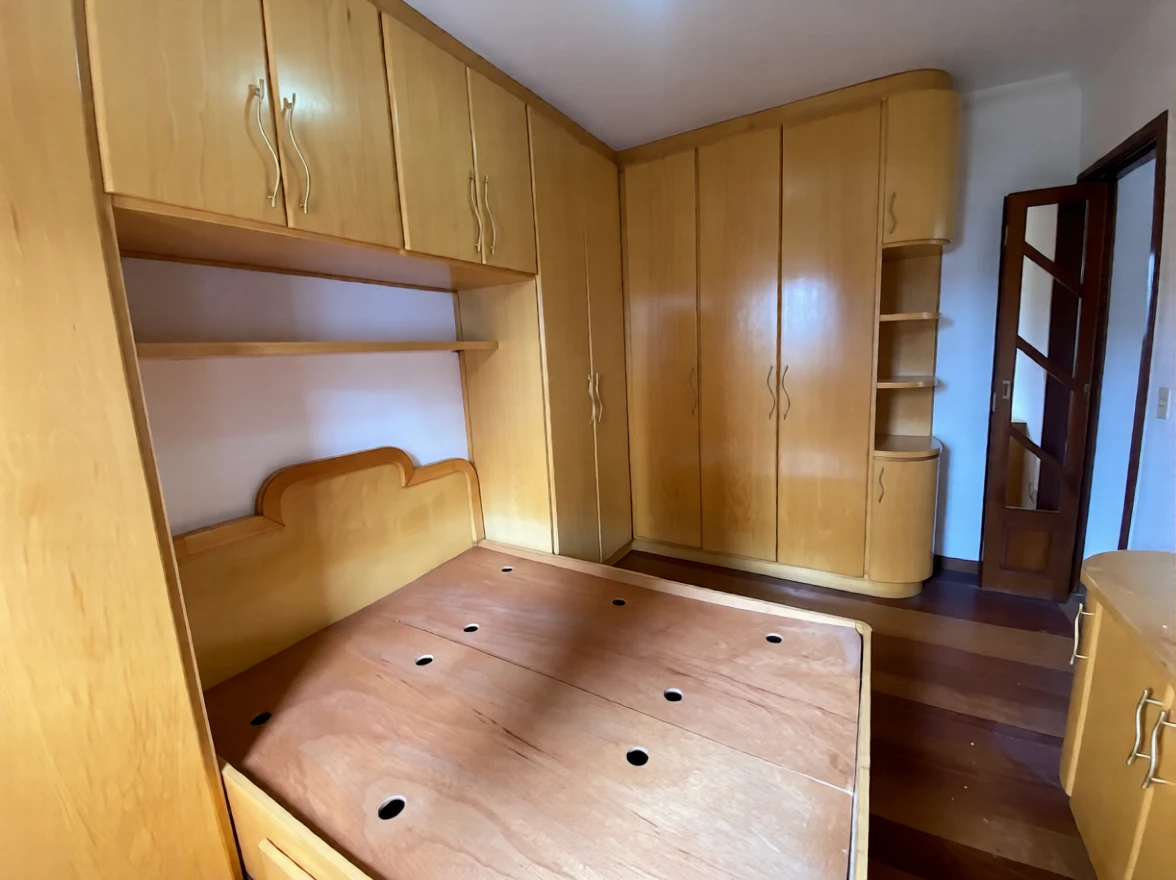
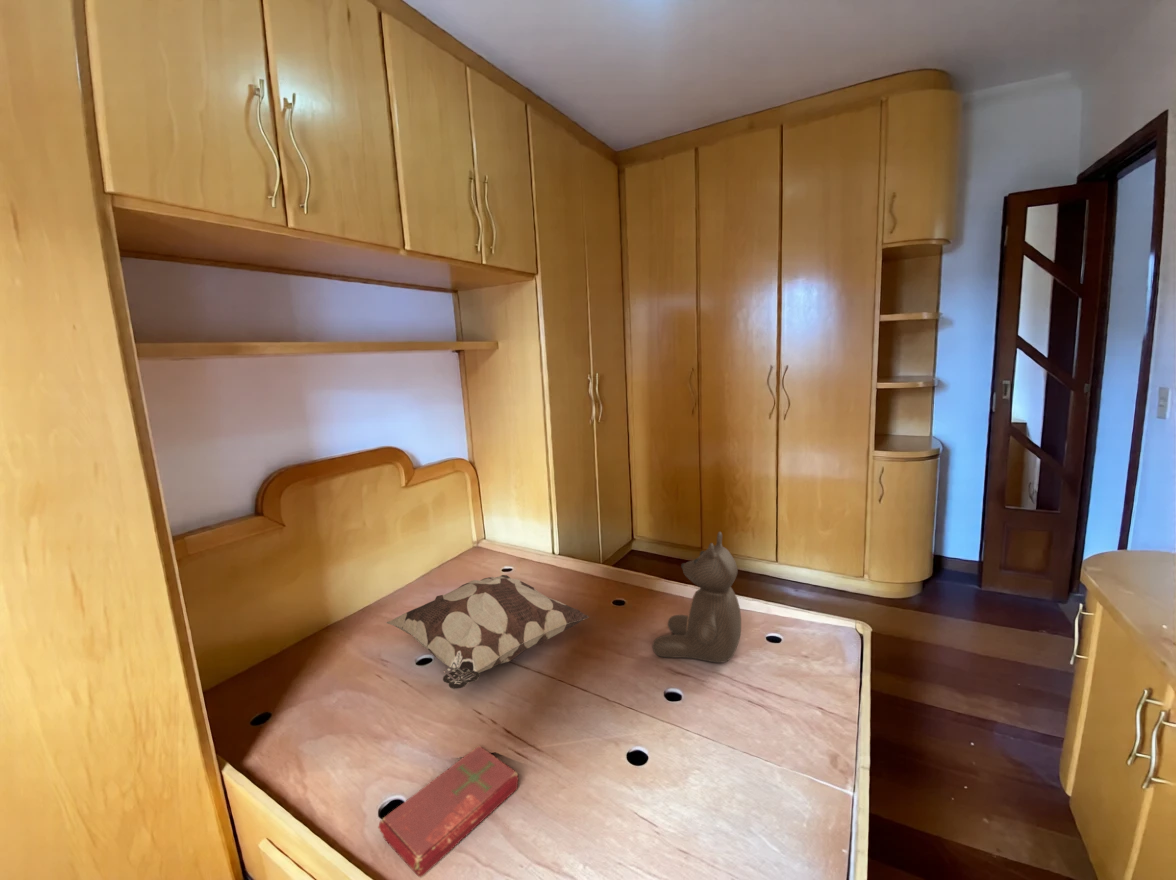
+ book (452, 804)
+ decorative pillow (486, 621)
+ teddy bear (697, 594)
